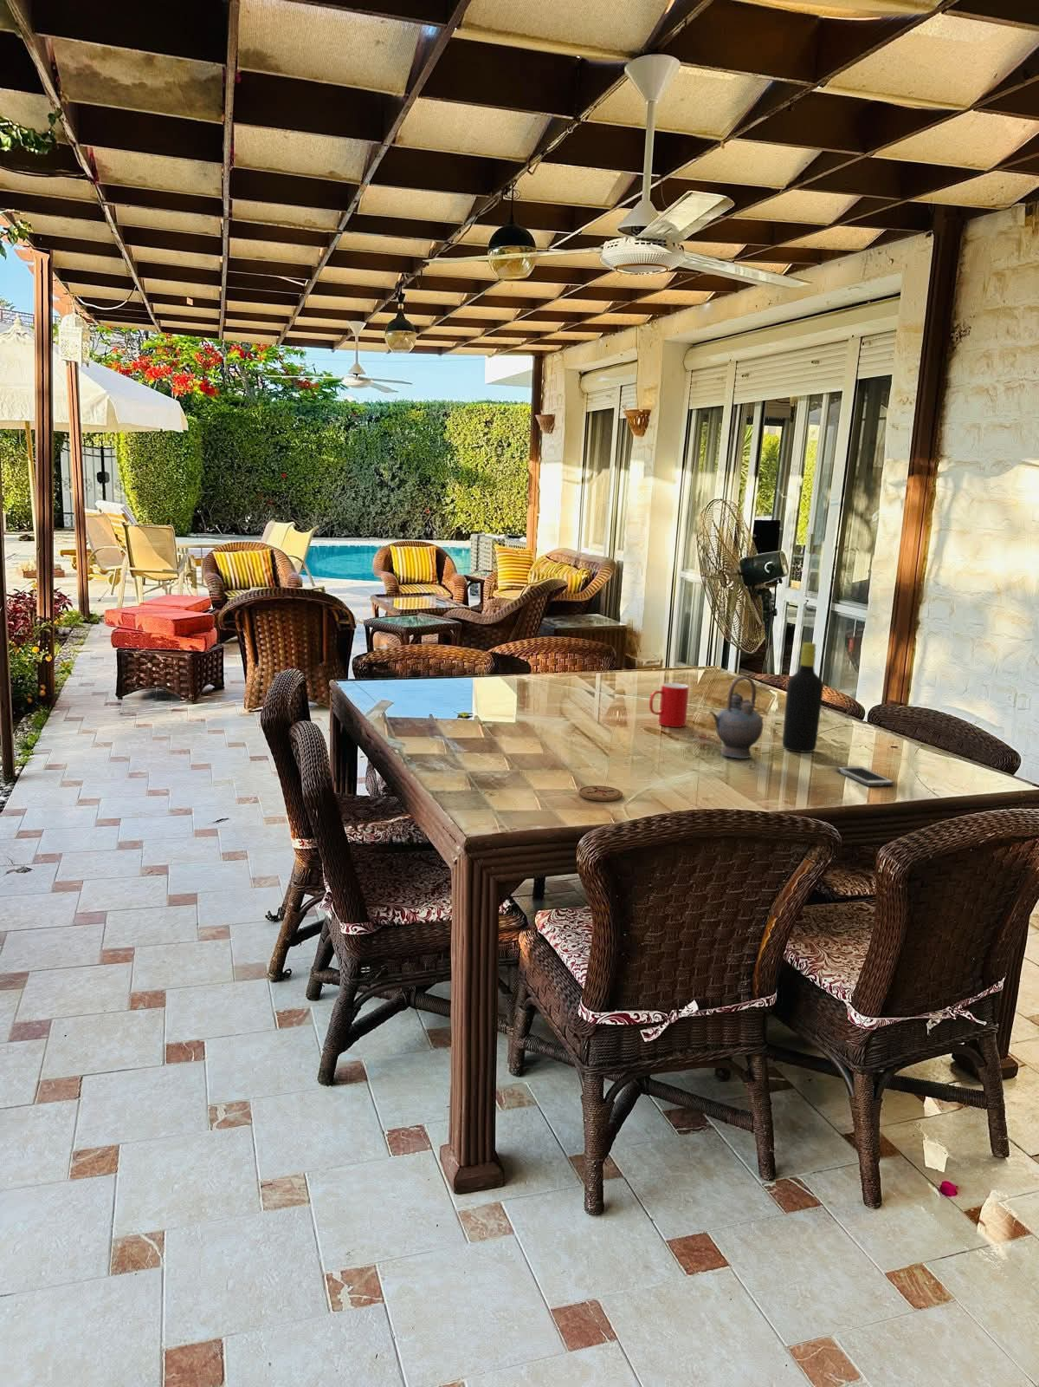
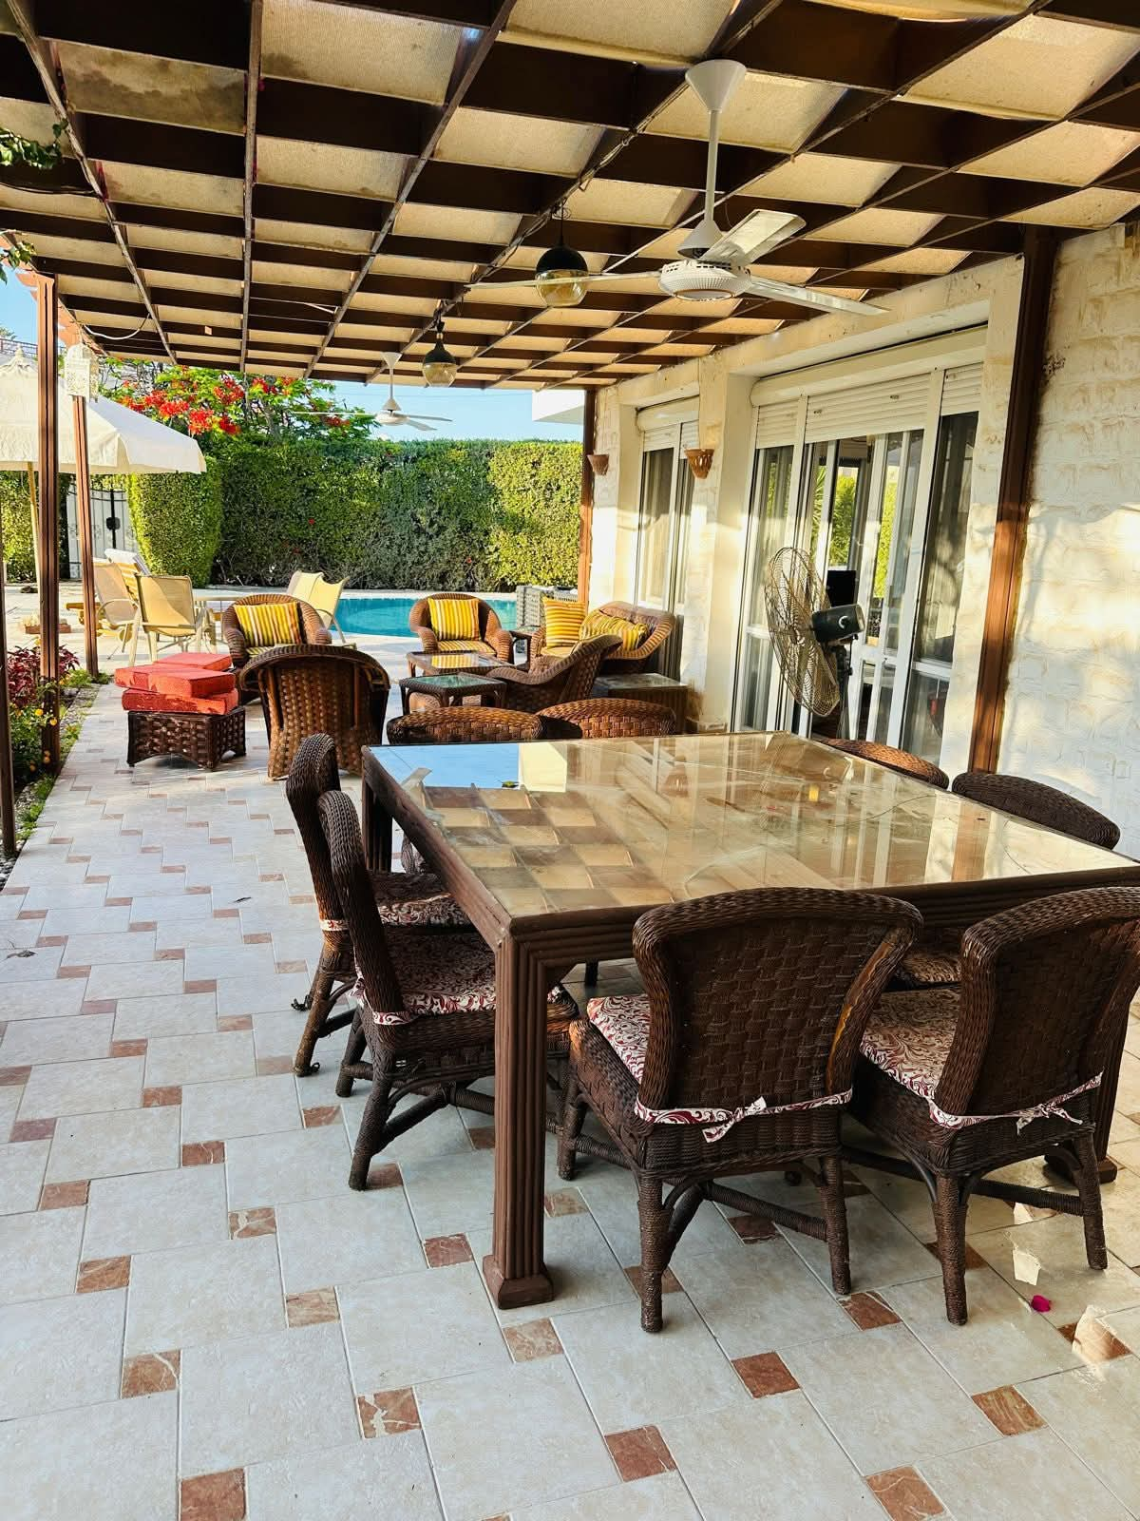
- coaster (600, 792)
- cell phone (864, 775)
- bottle (803, 696)
- teapot (735, 716)
- cup (668, 704)
